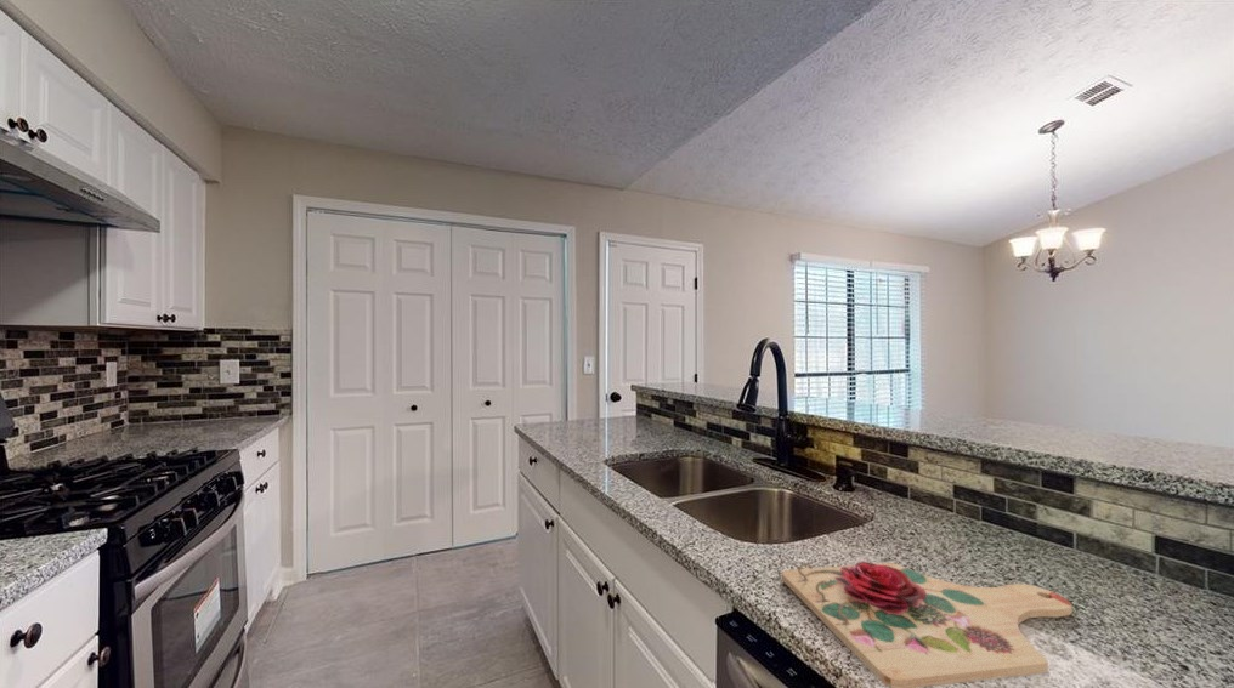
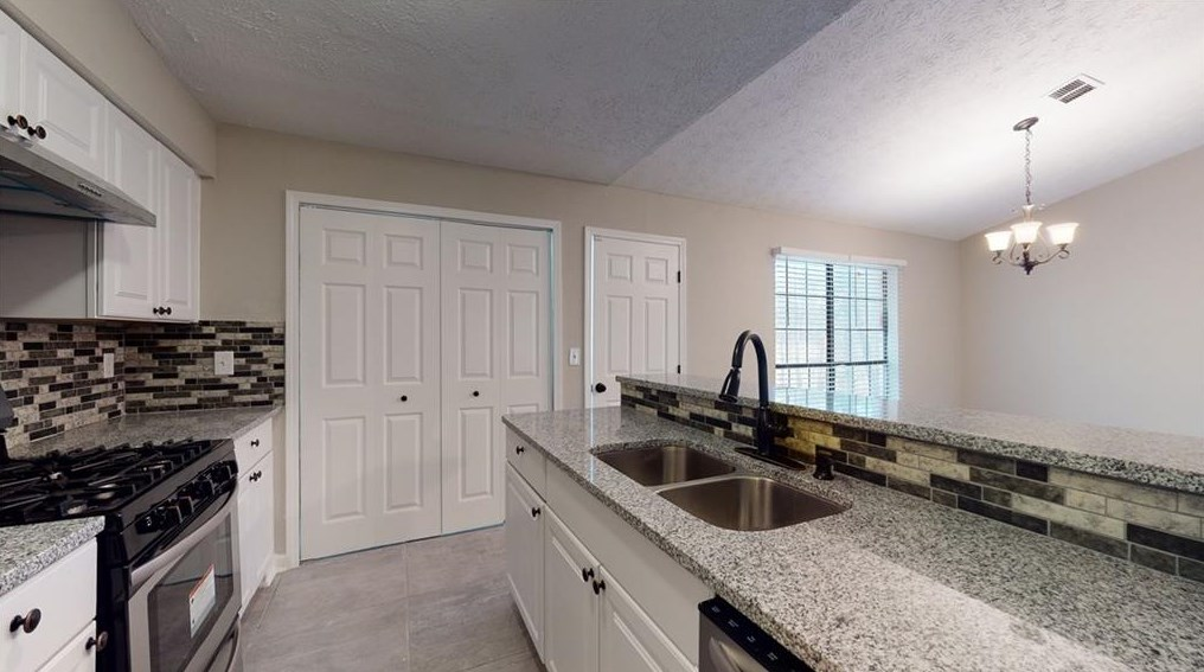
- cutting board (945, 596)
